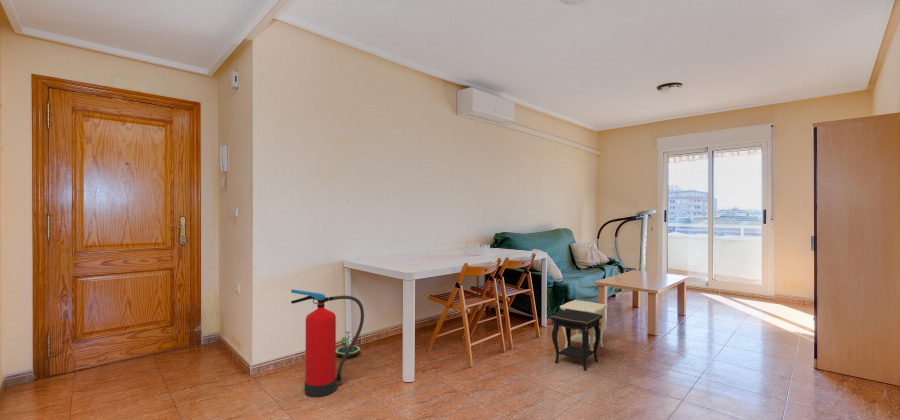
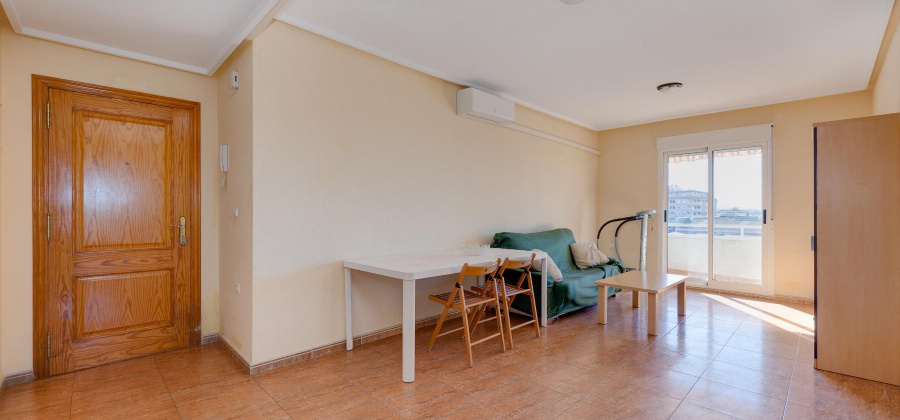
- fire extinguisher (329, 337)
- terrarium (348, 336)
- side table (581, 330)
